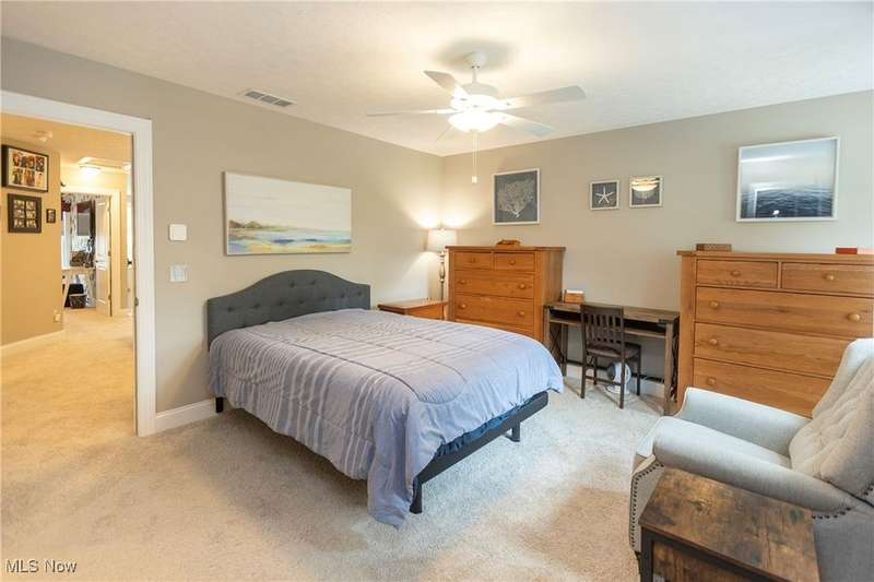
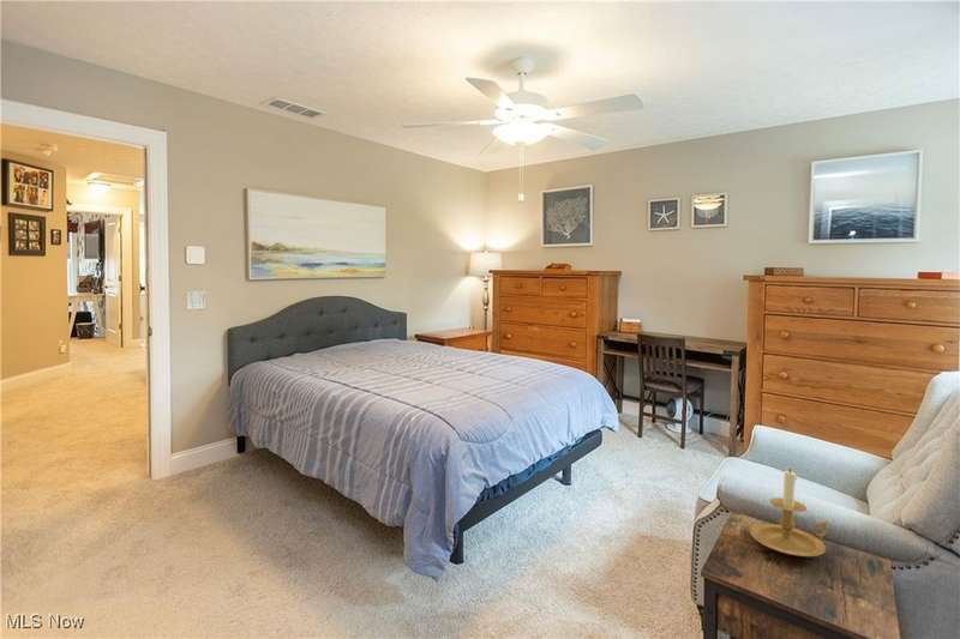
+ candle holder (788, 507)
